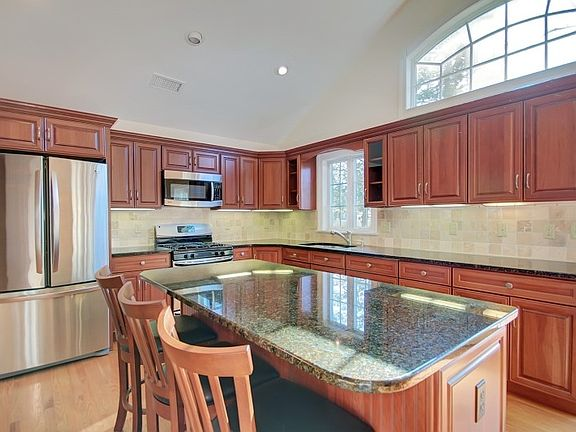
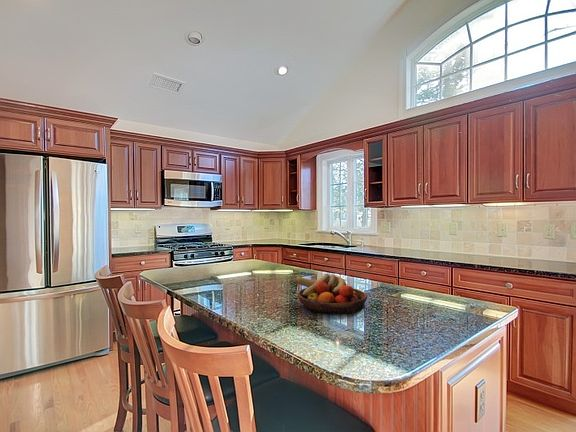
+ fruit bowl (331, 290)
